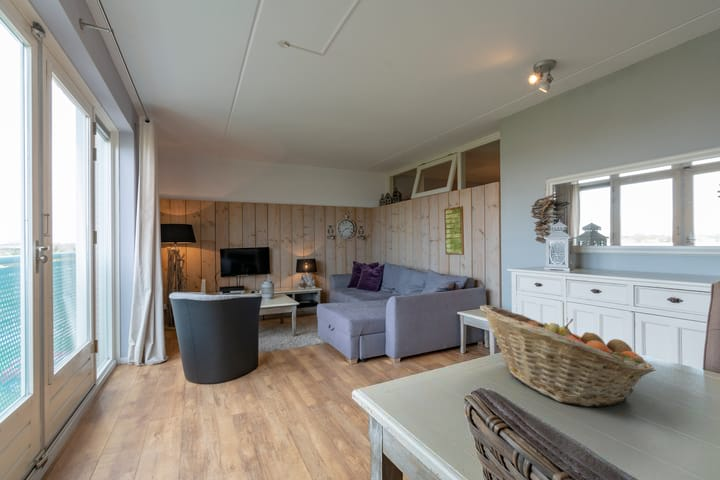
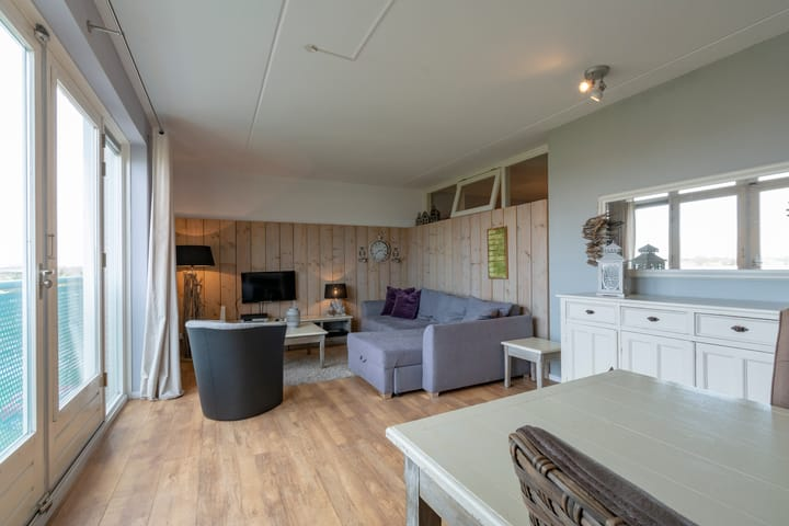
- fruit basket (553, 345)
